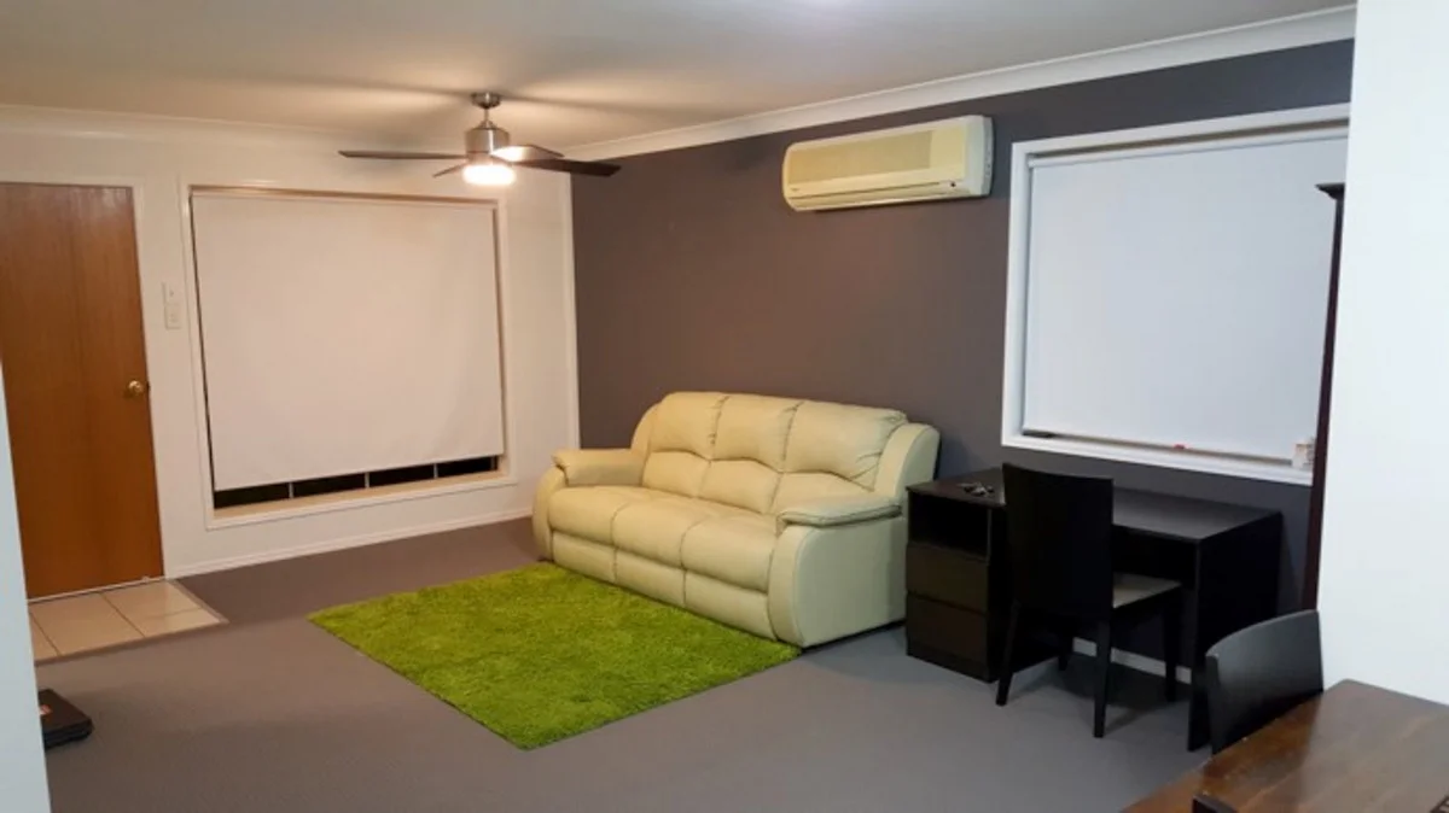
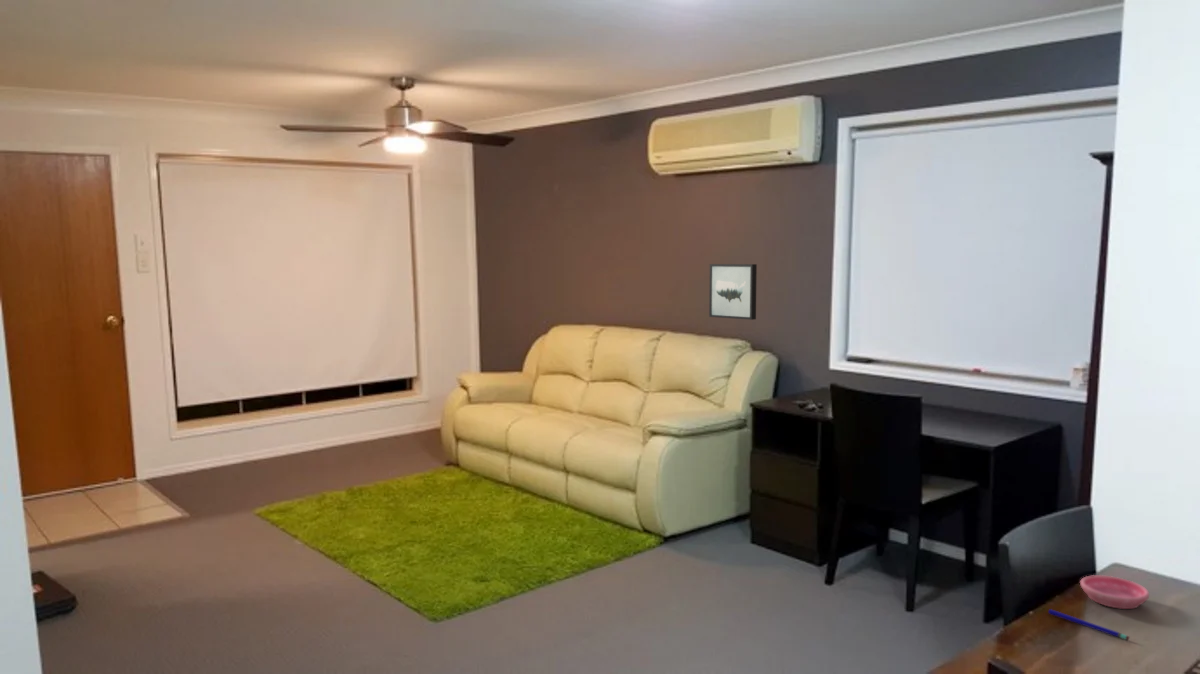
+ wall art (732, 291)
+ saucer (1113, 593)
+ pen (1087, 624)
